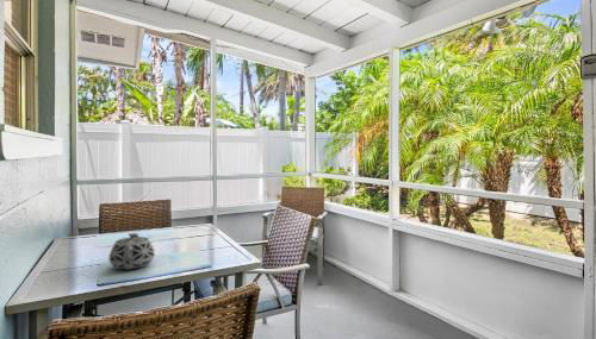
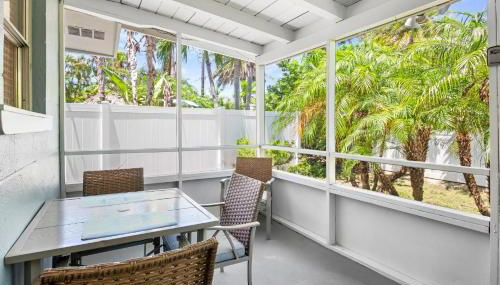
- teapot (132, 249)
